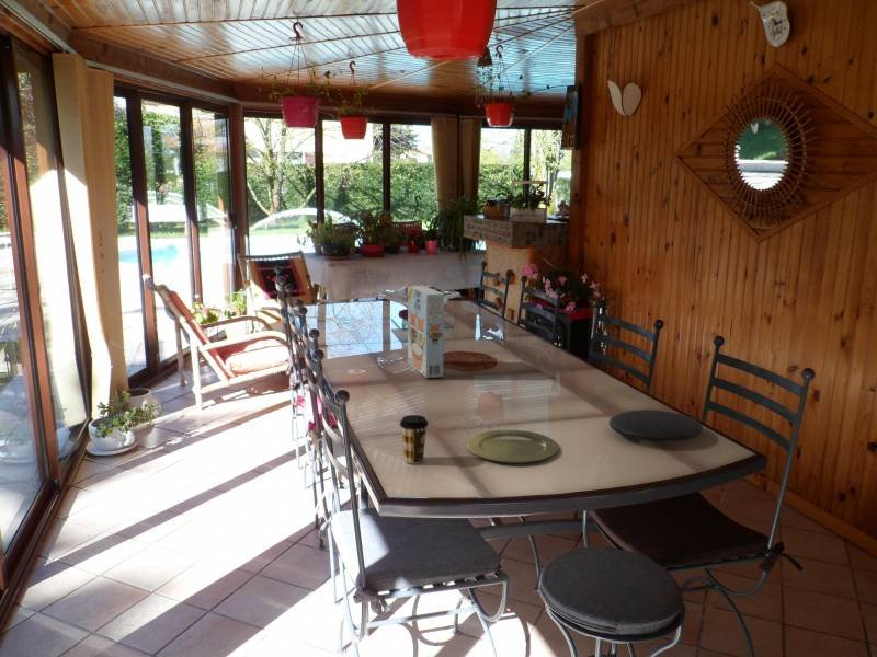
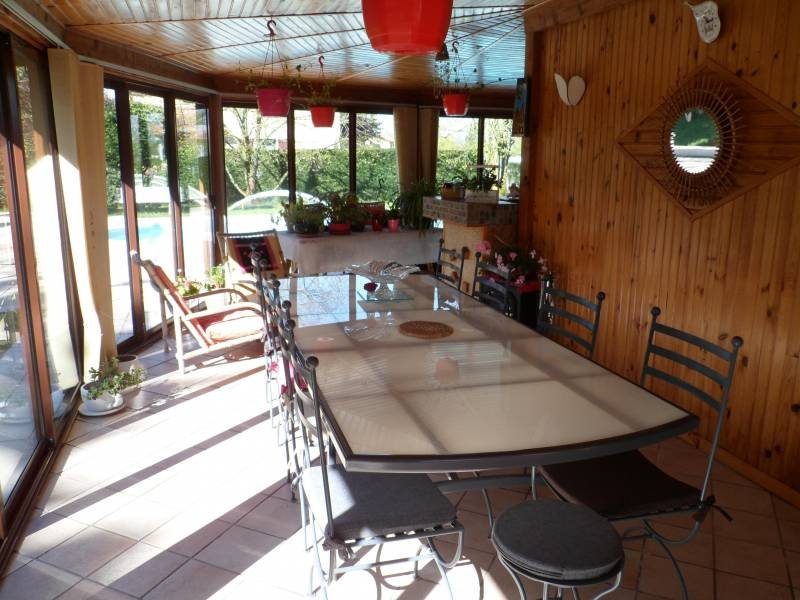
- plate (512, 446)
- plate (656, 425)
- cereal box (424, 330)
- coffee cup (413, 439)
